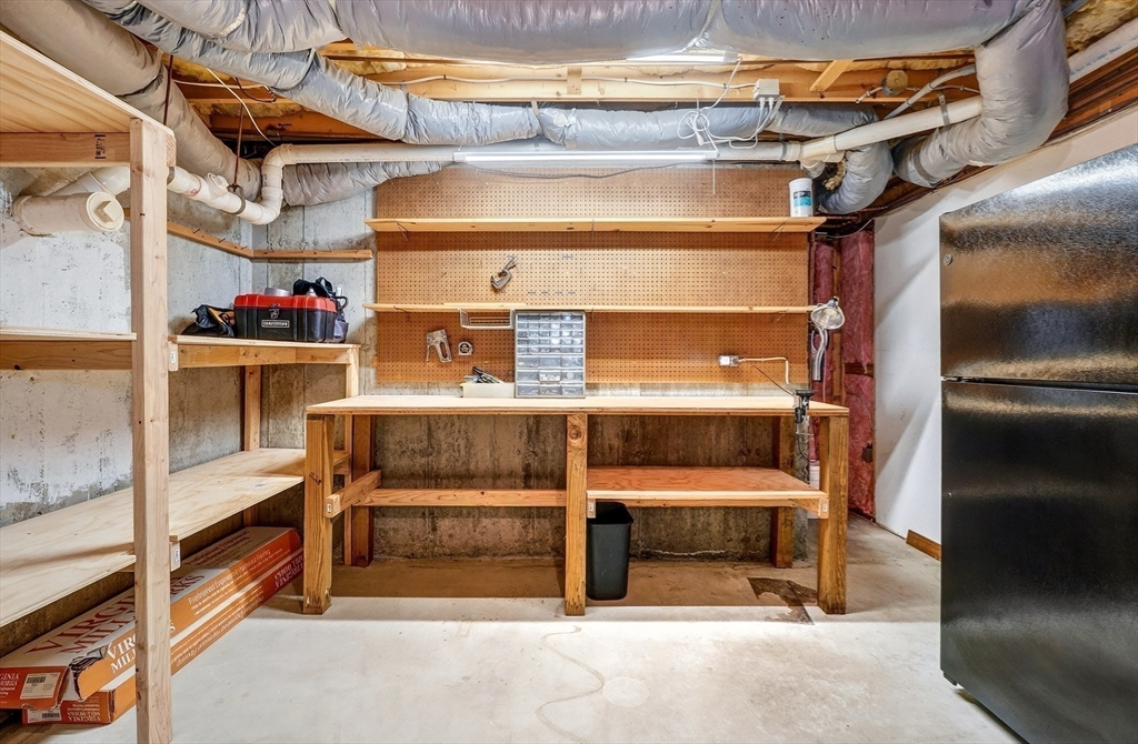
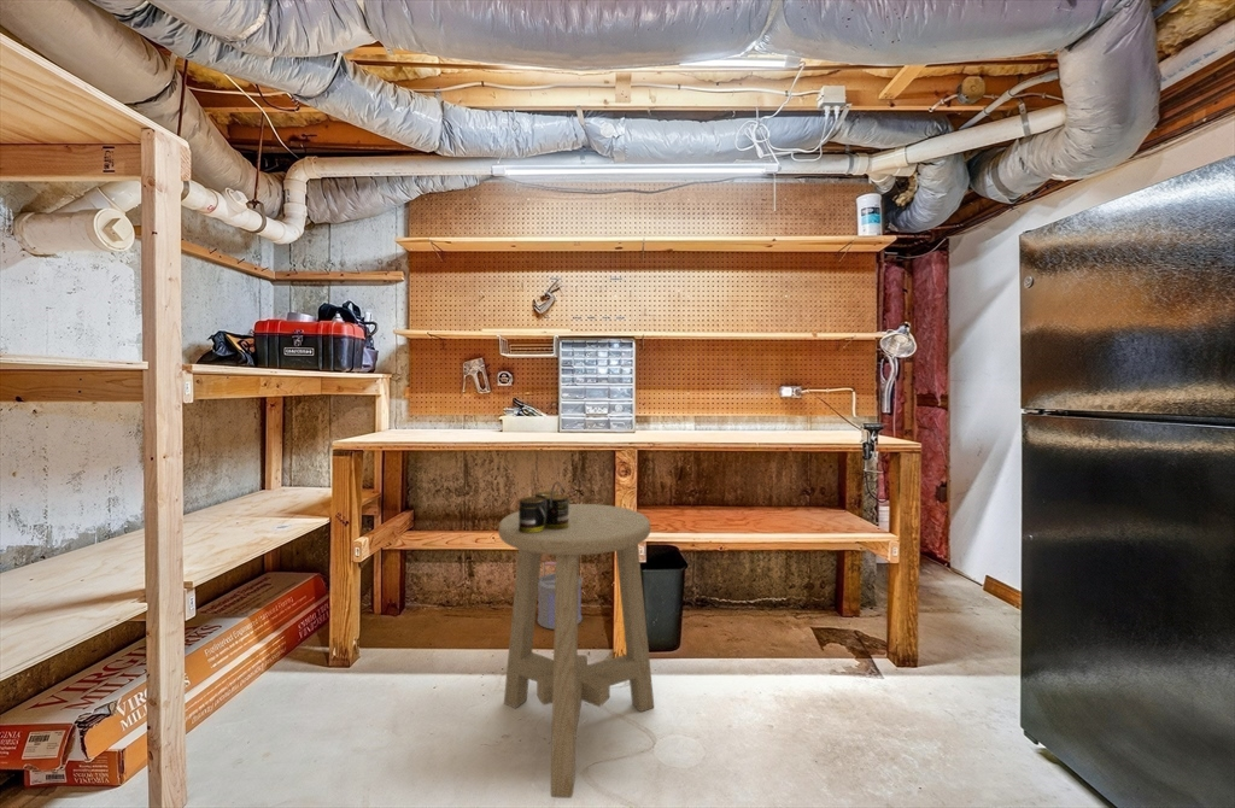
+ bucket (554, 590)
+ stool (573, 627)
+ paint can (545, 502)
